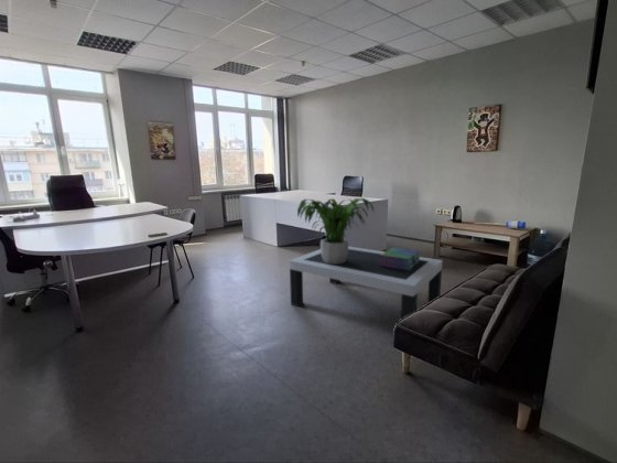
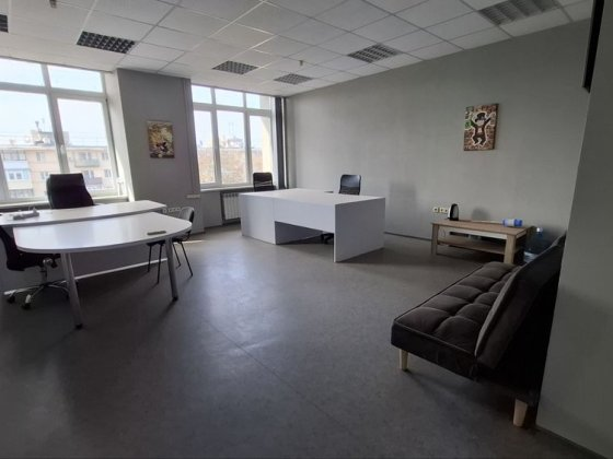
- coffee table (364, 282)
- stack of books (399, 257)
- potted plant (337, 229)
